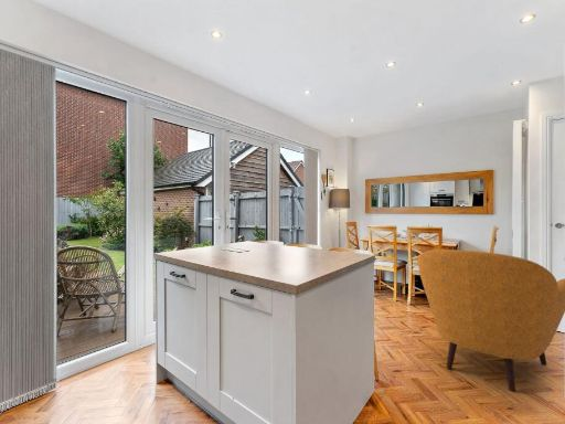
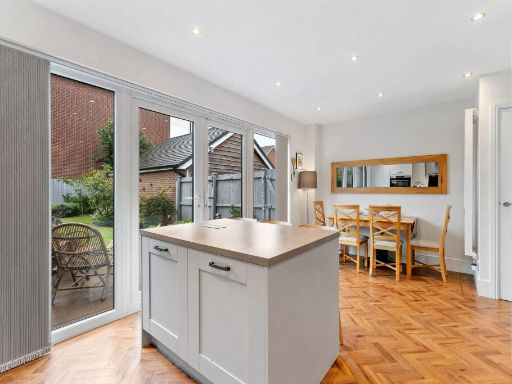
- armchair (486, 307)
